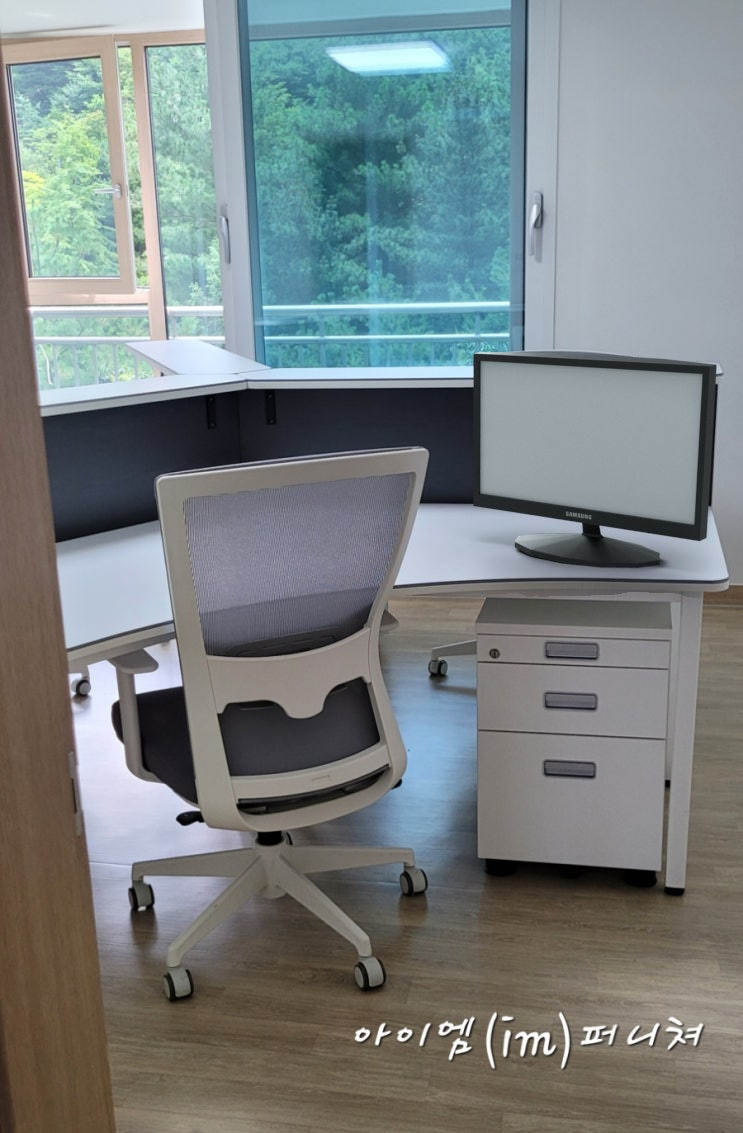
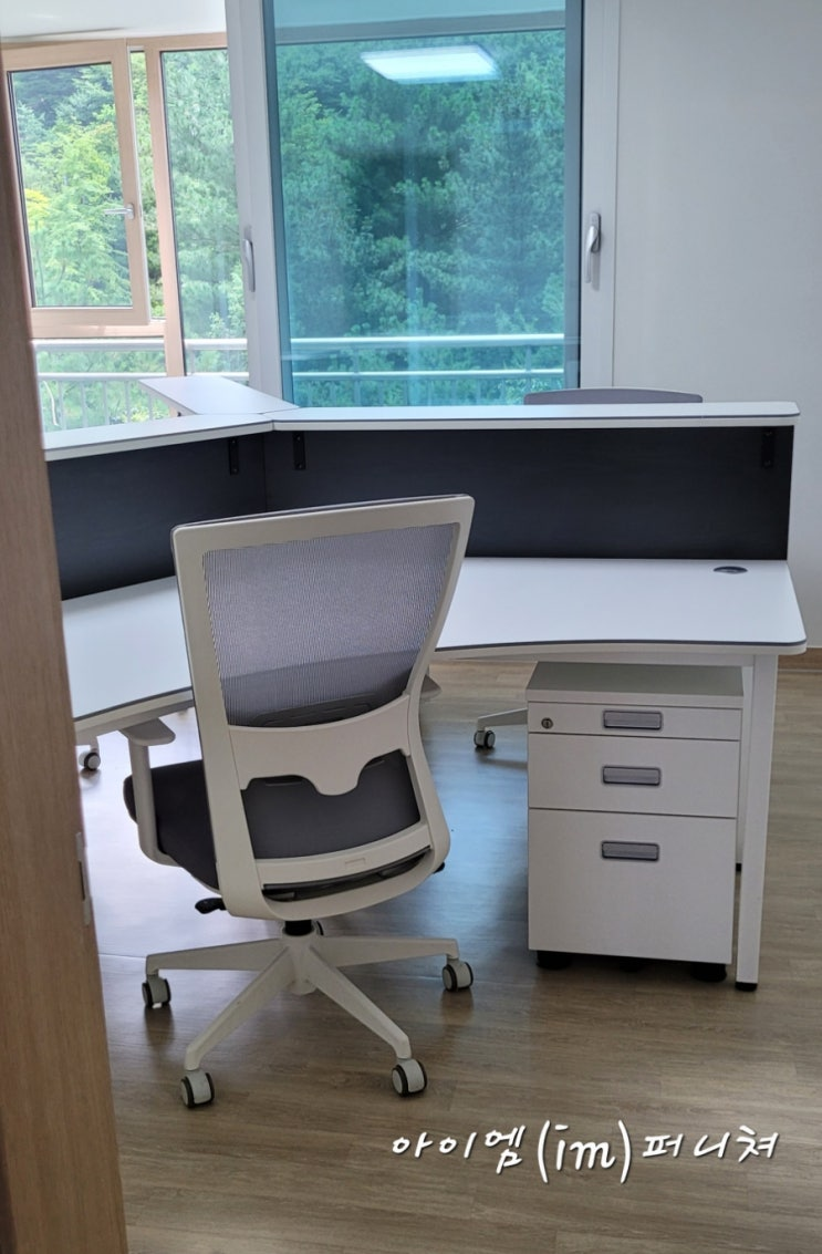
- monitor (588, 457)
